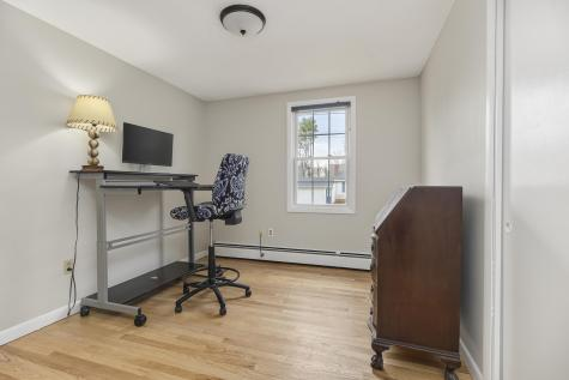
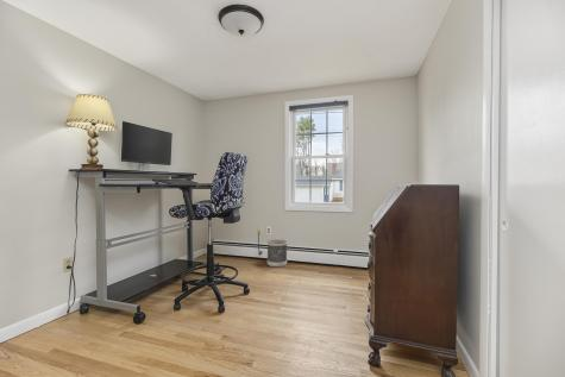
+ wastebasket (277, 252)
